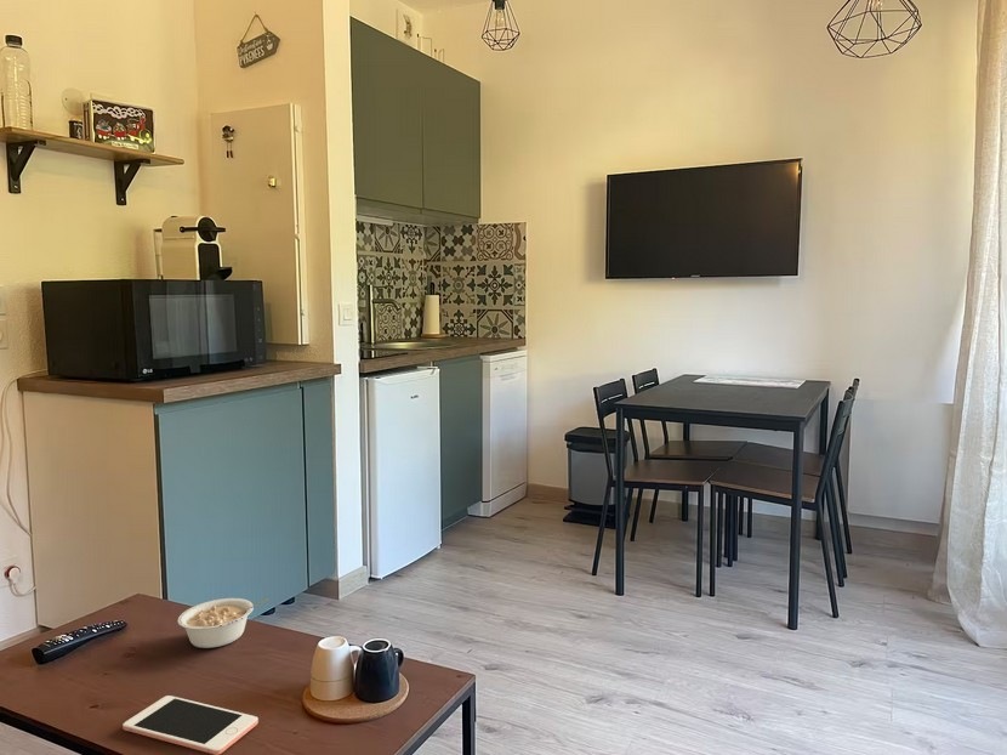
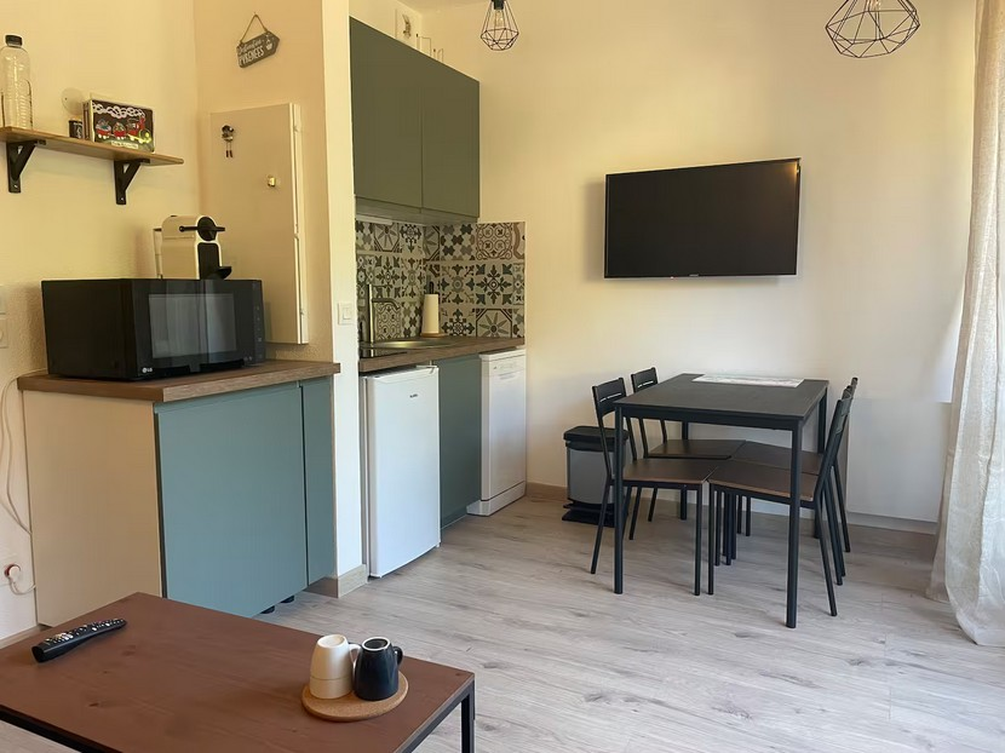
- legume (218, 620)
- cell phone (190, 723)
